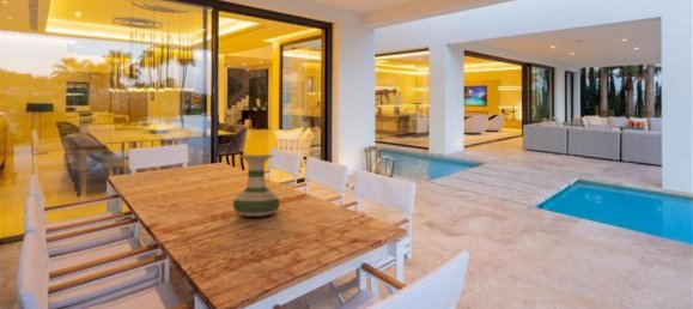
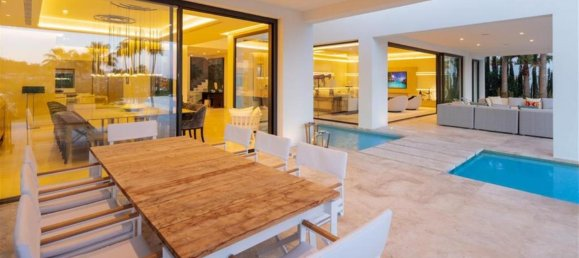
- vase (256, 184)
